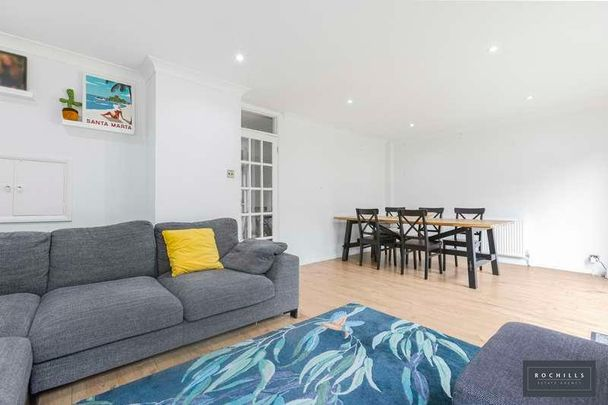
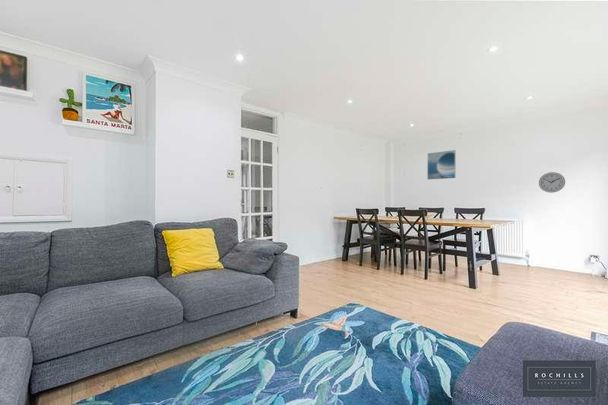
+ wall clock (551, 182)
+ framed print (441, 165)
